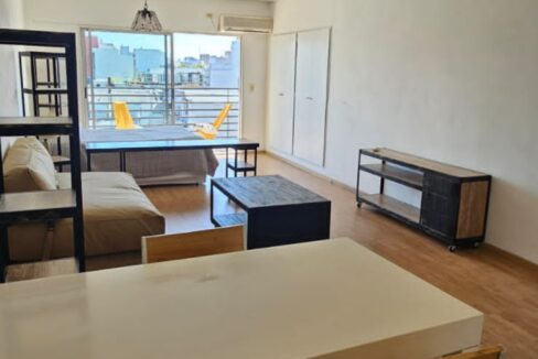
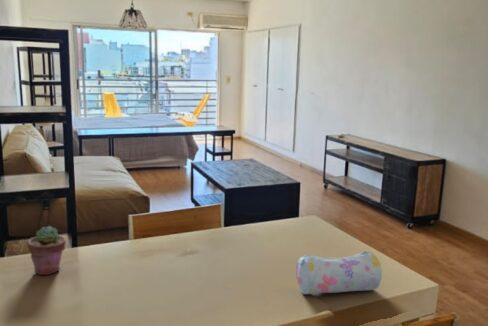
+ pencil case (338, 272)
+ potted succulent (47, 248)
